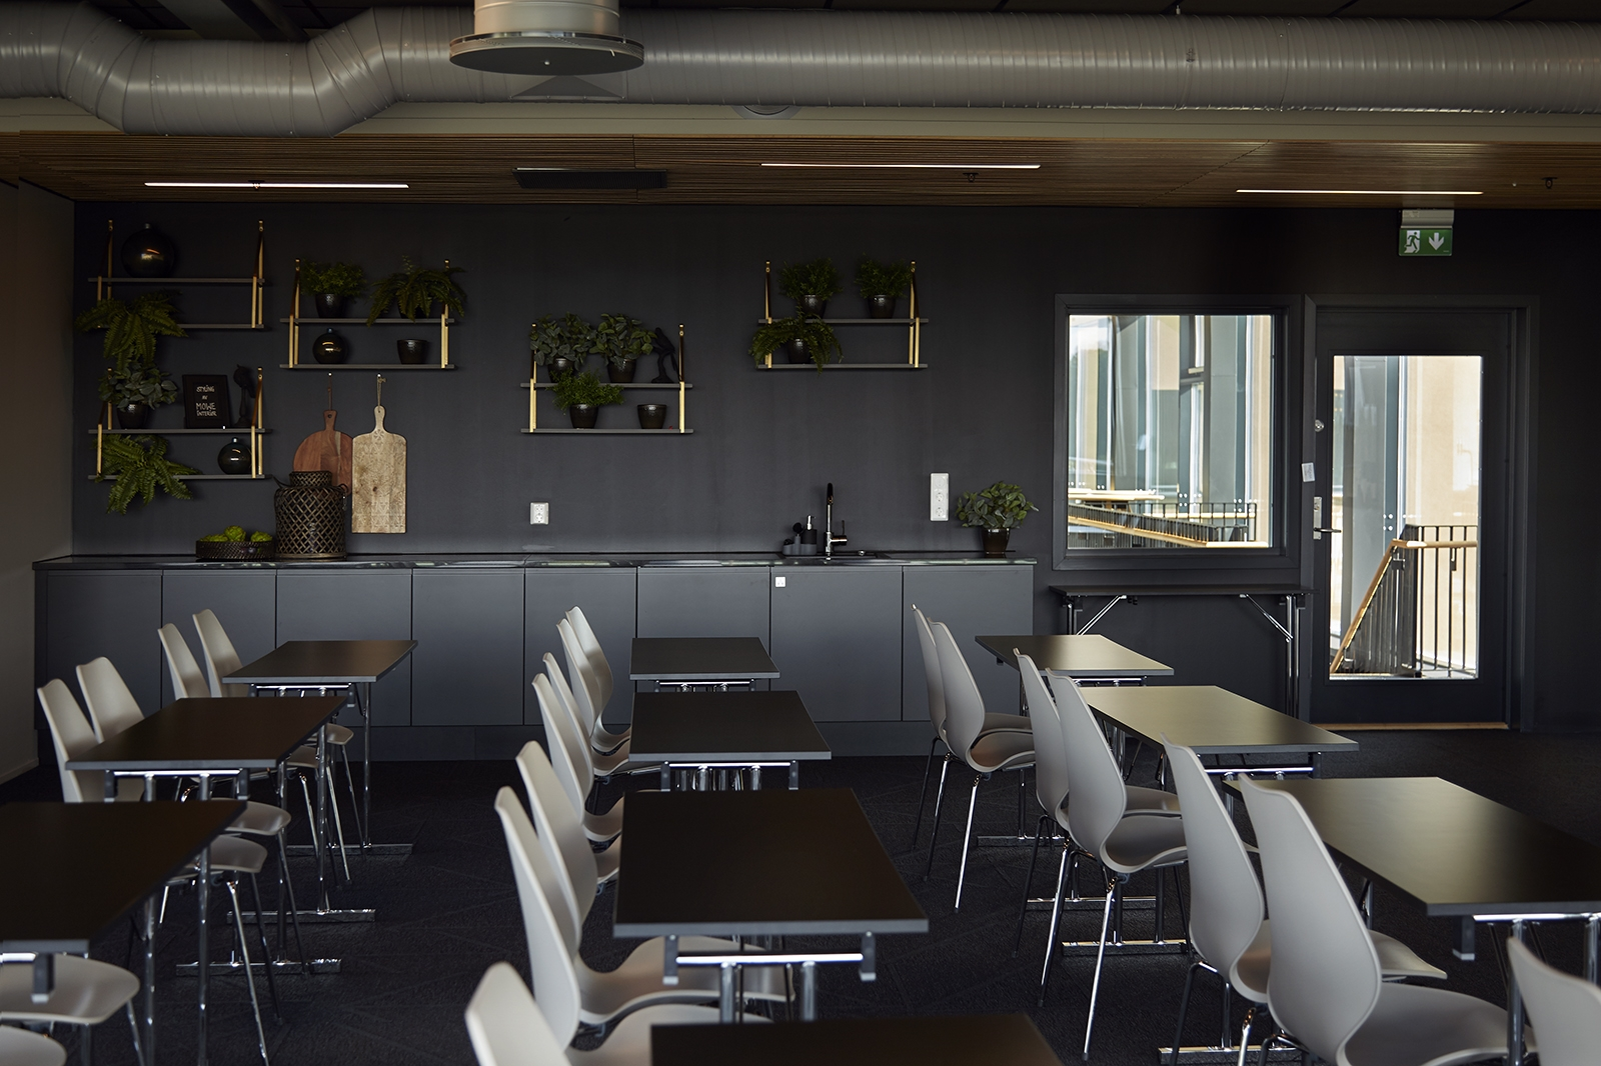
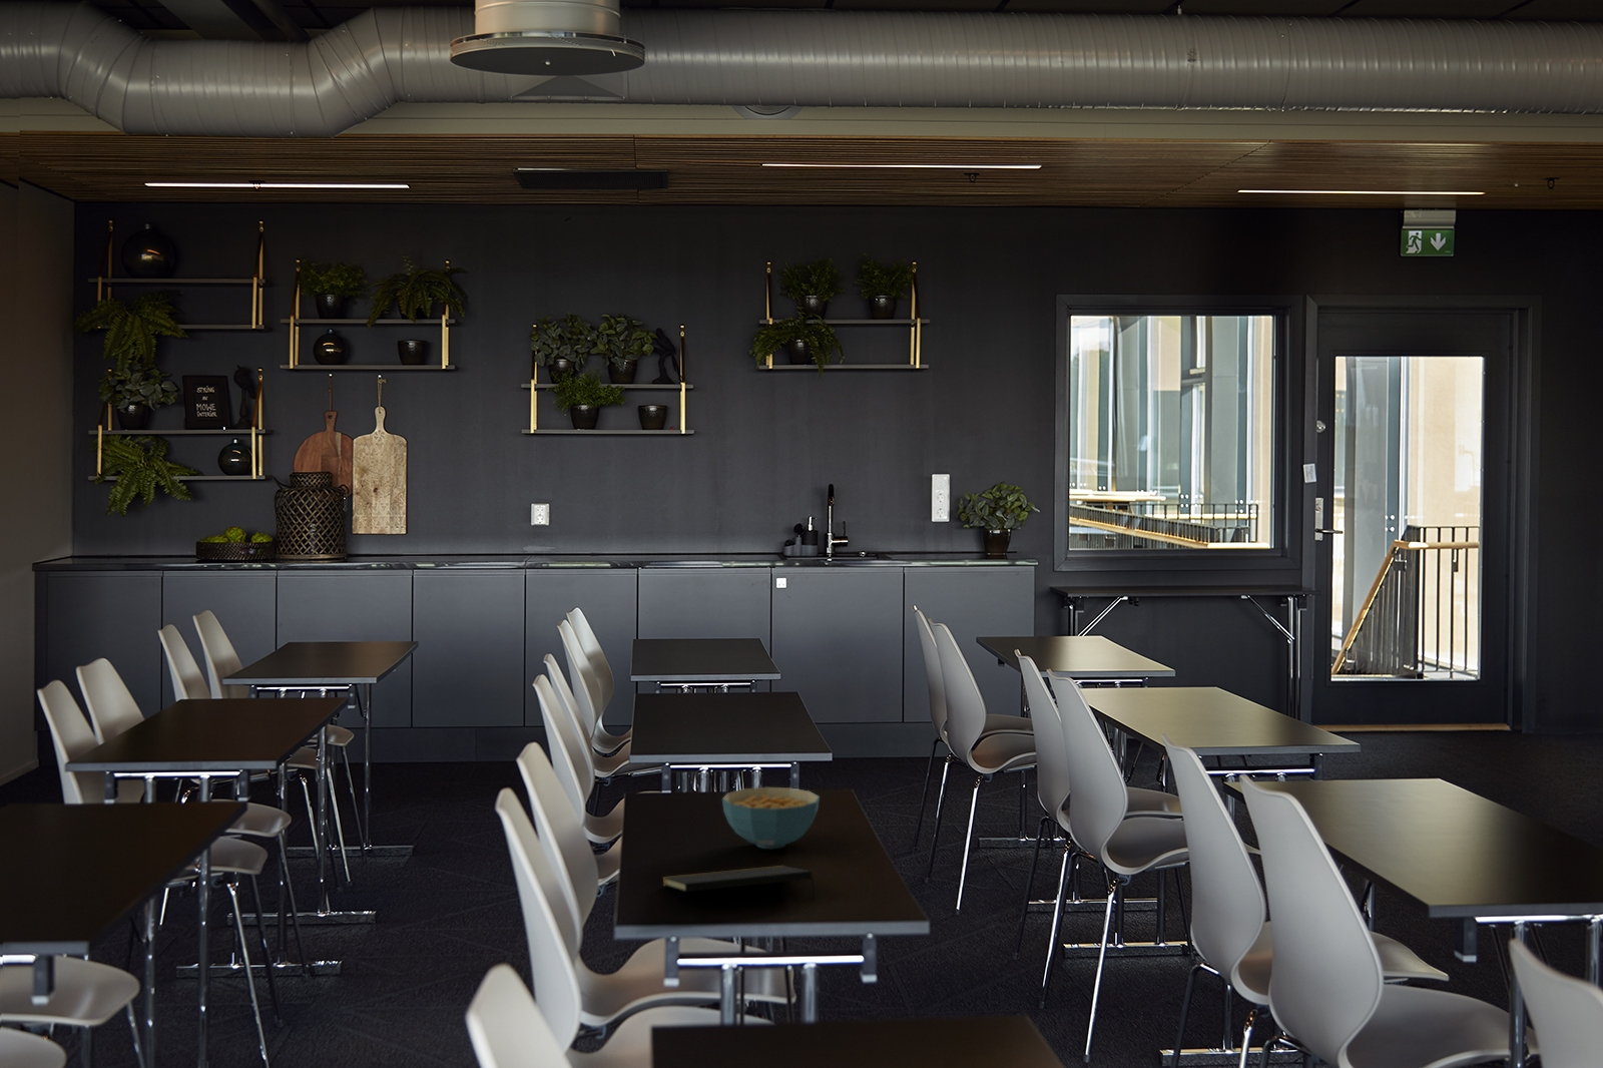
+ notepad (735, 877)
+ cereal bowl (770, 820)
